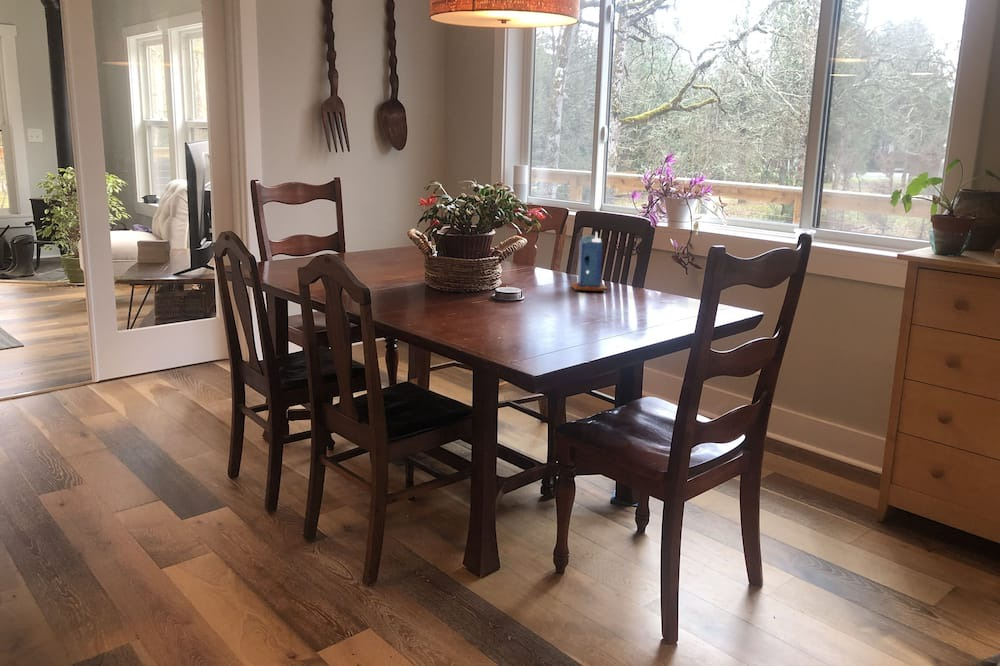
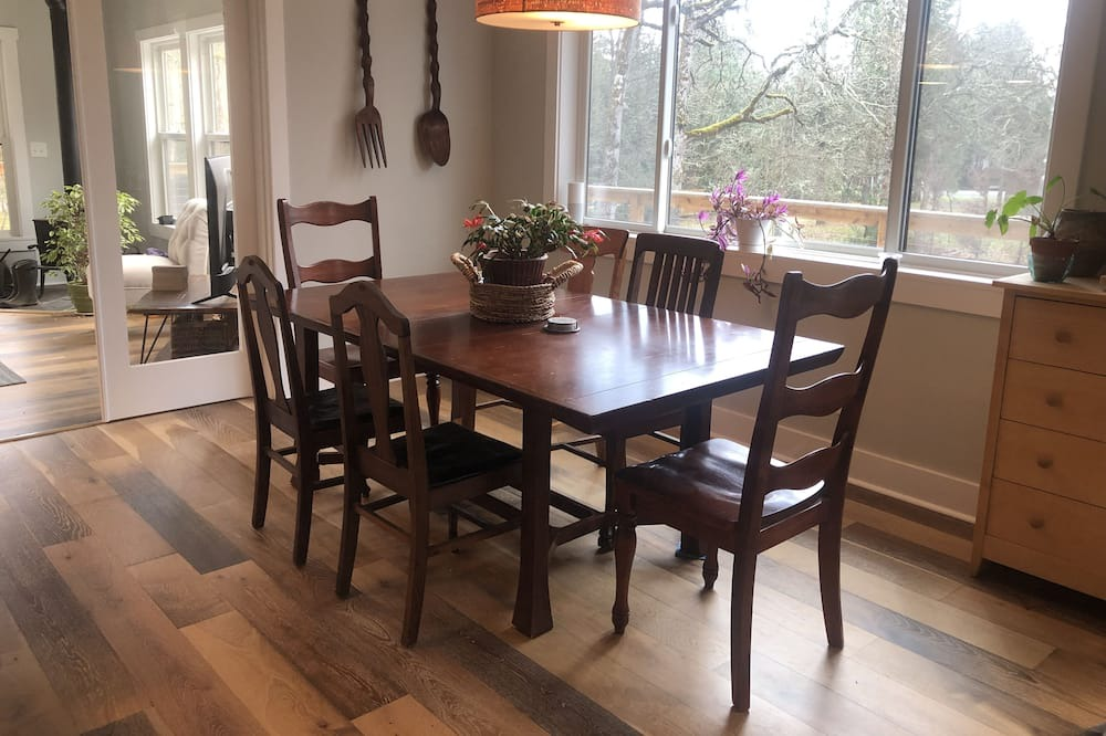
- candle (590, 260)
